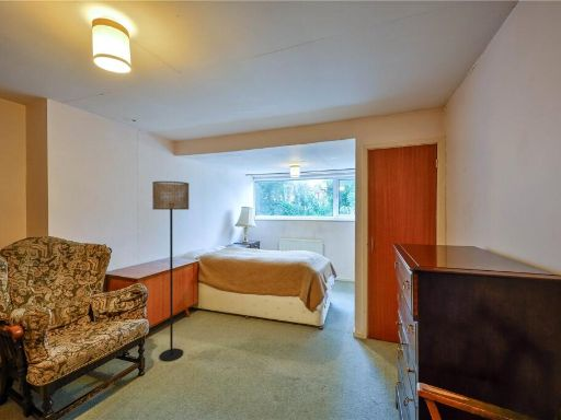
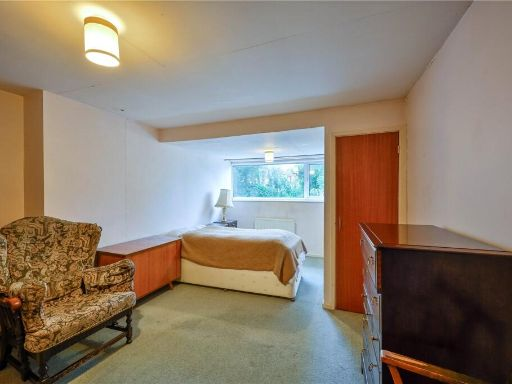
- floor lamp (171, 269)
